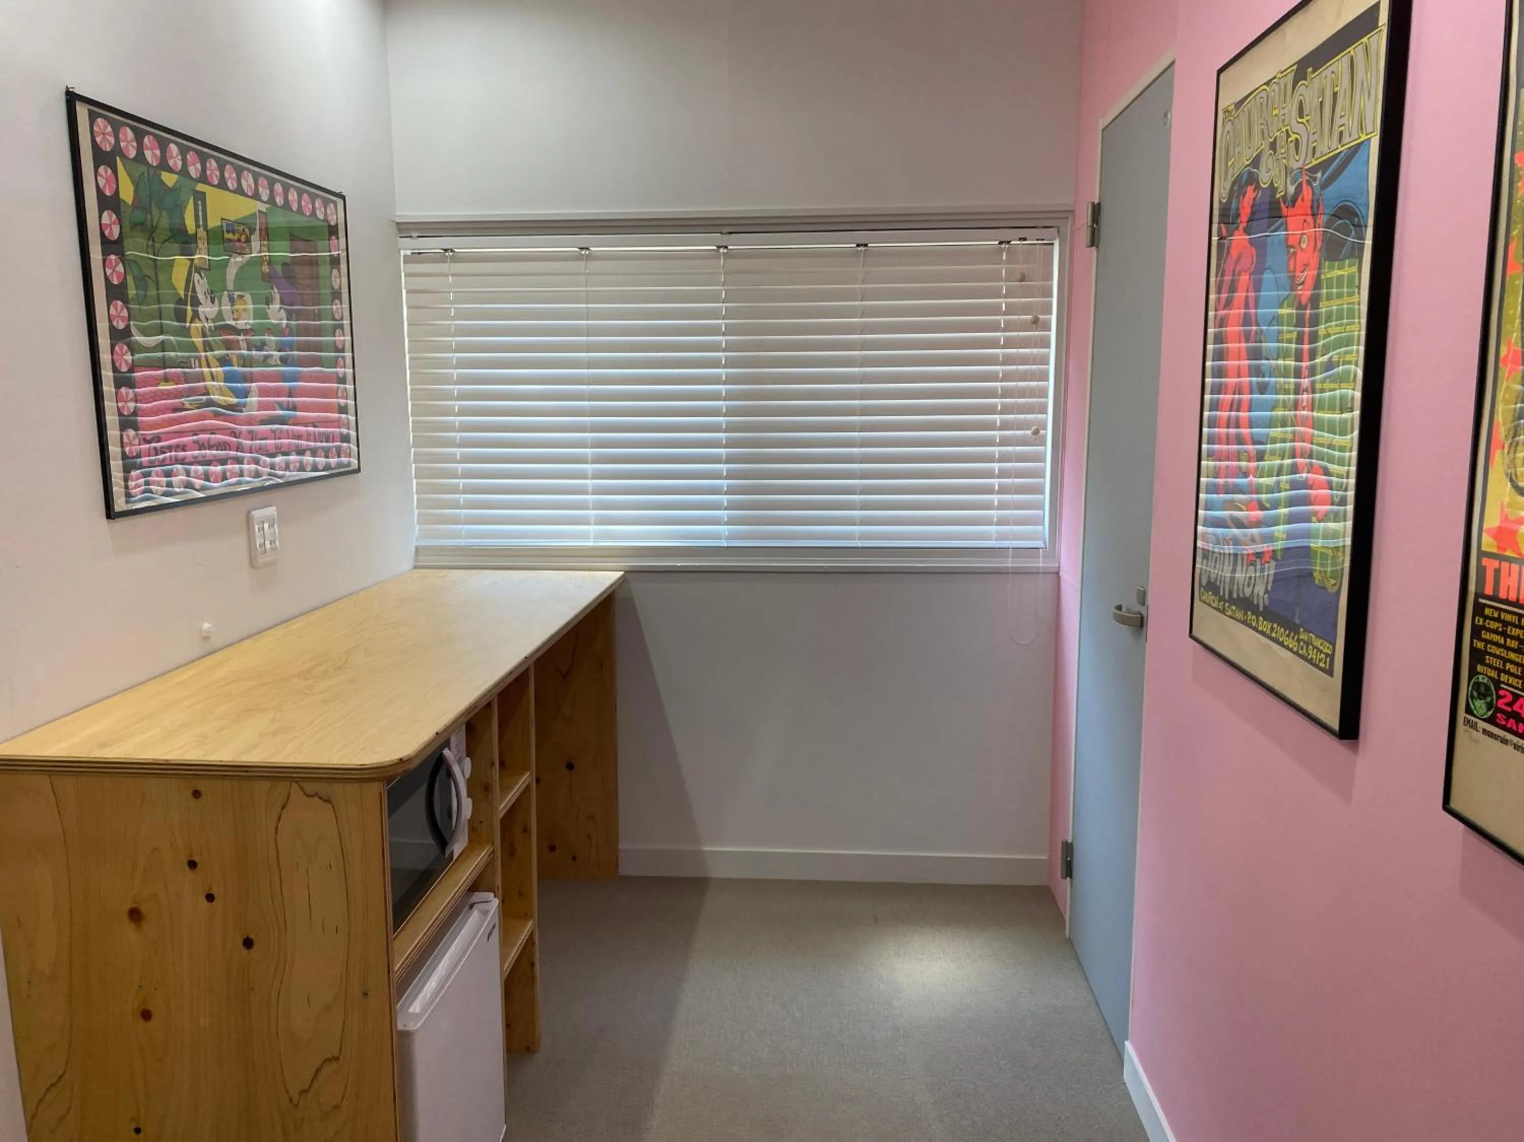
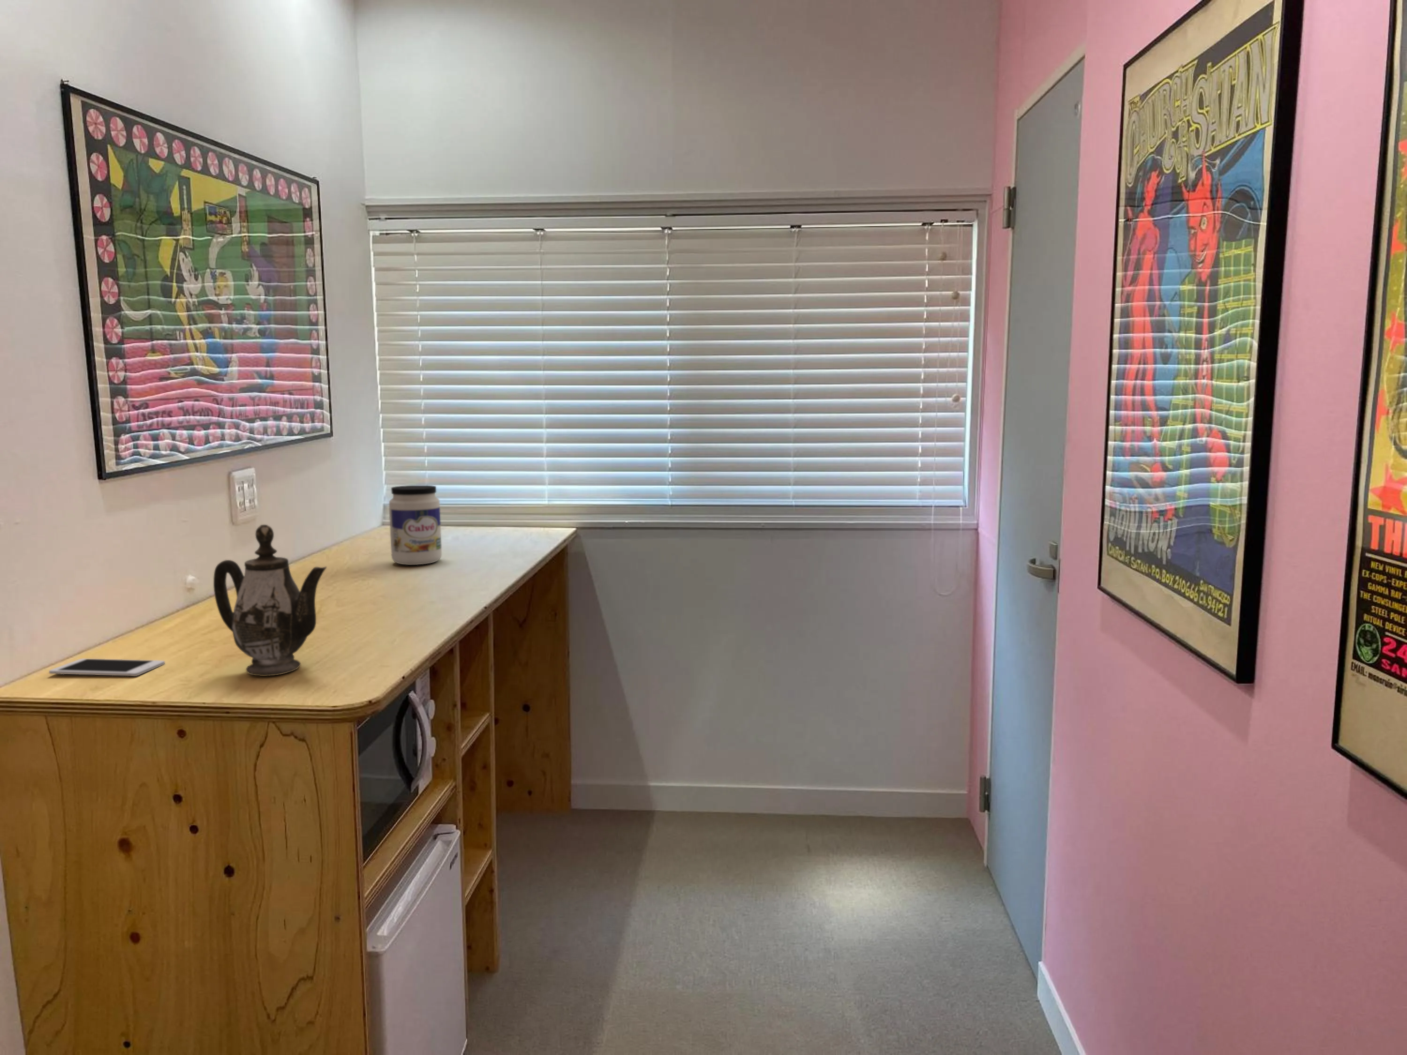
+ jar (415, 524)
+ teapot (273, 597)
+ cell phone (107, 667)
